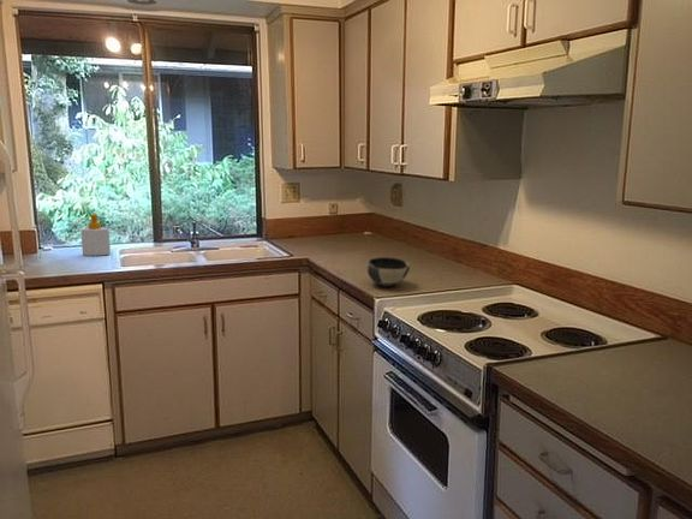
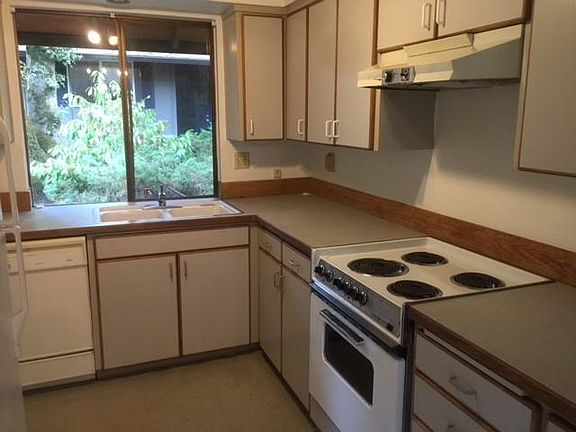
- soap bottle (95, 234)
- bowl (387, 273)
